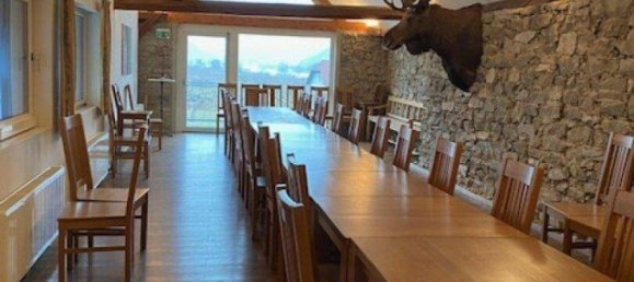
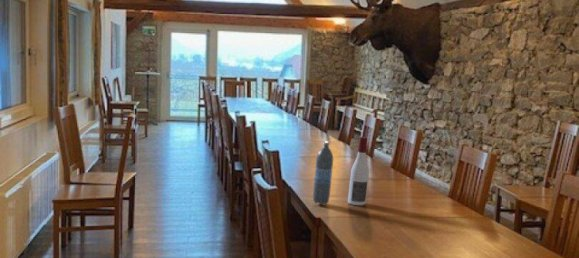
+ water bottle (323, 173)
+ alcohol (359, 170)
